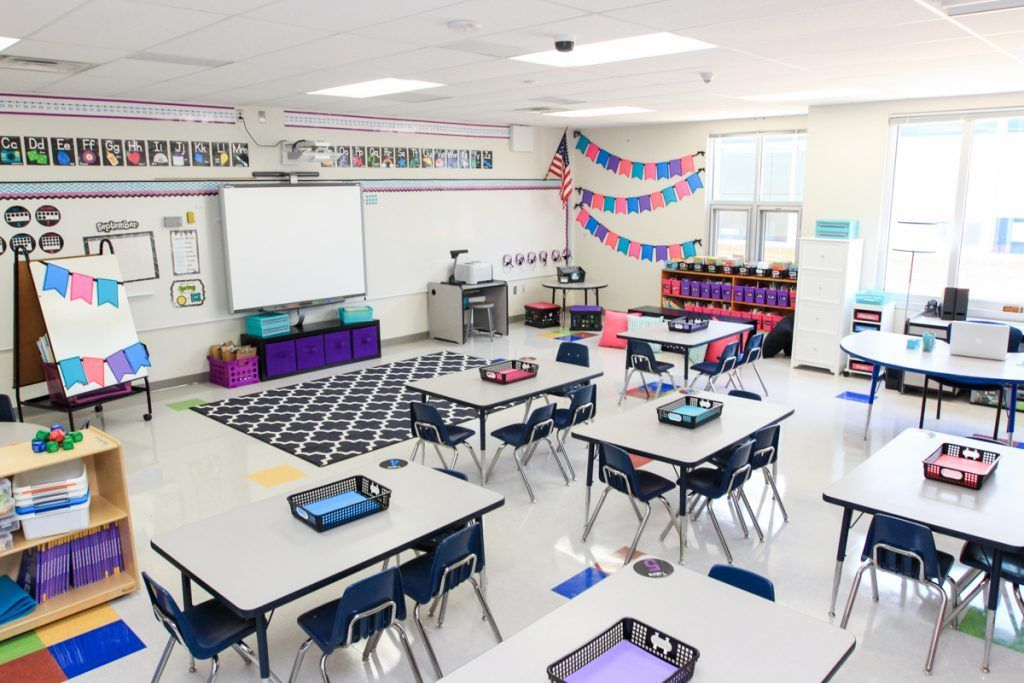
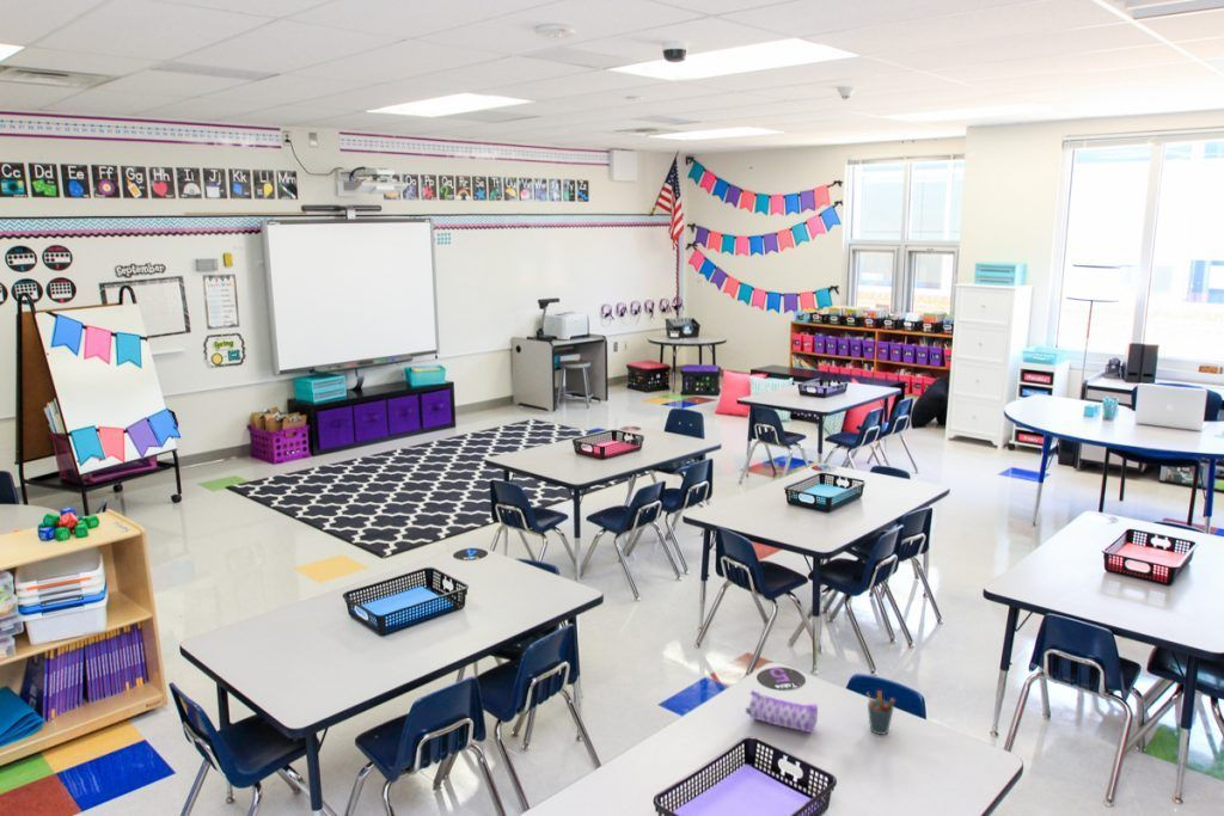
+ pencil case (782, 710)
+ pen holder (880, 711)
